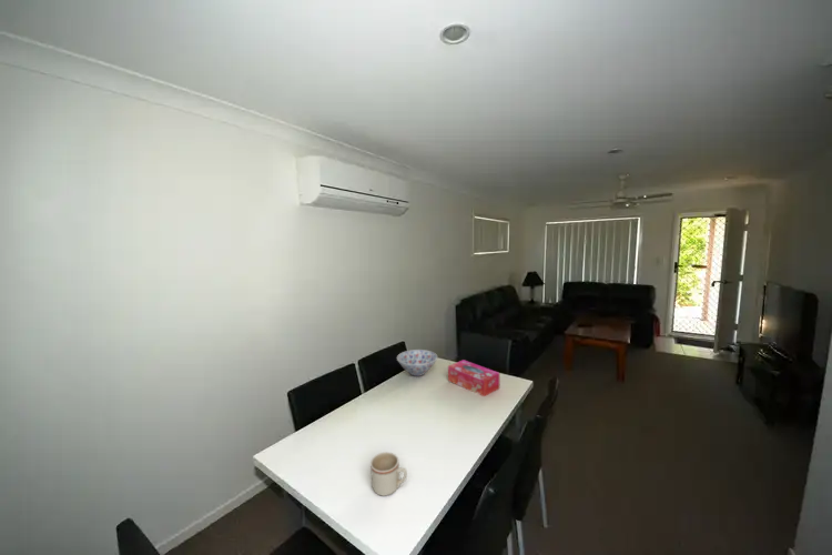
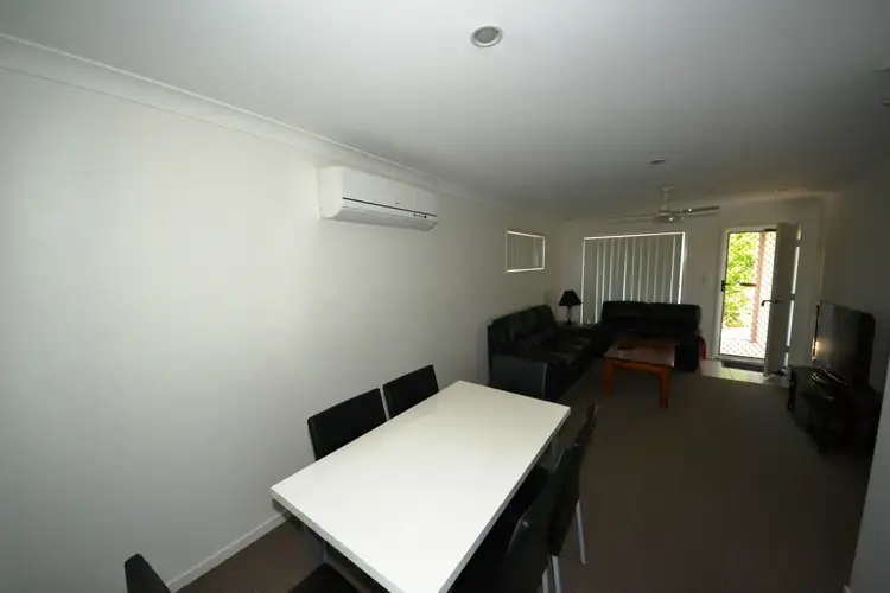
- bowl (417, 365)
- tissue box (473, 376)
- mug (388, 475)
